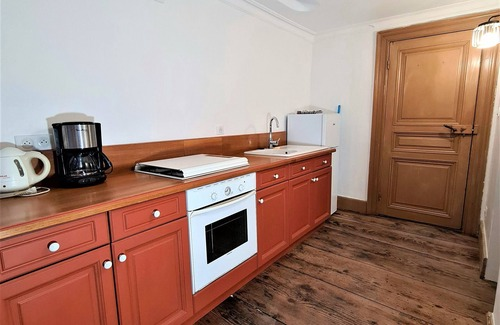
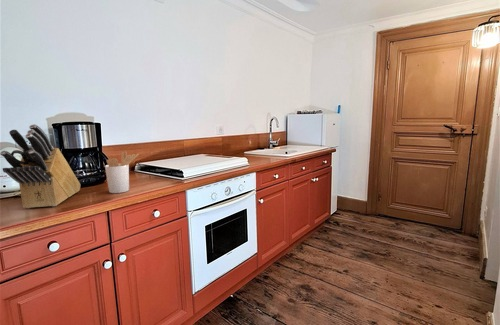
+ utensil holder (122, 171)
+ knife block (45, 163)
